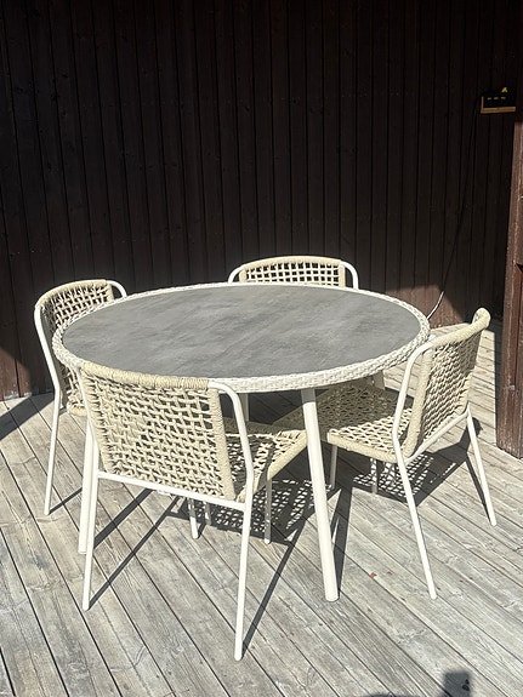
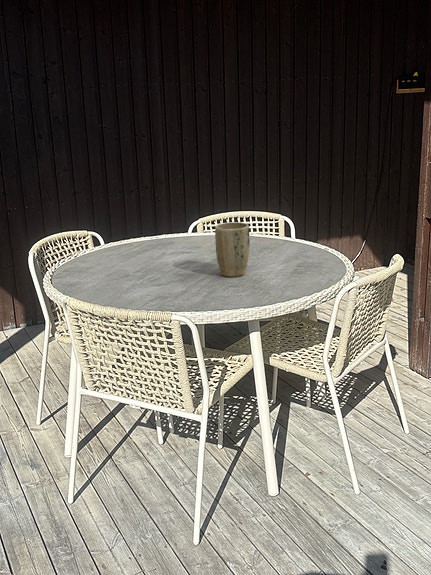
+ plant pot (232, 249)
